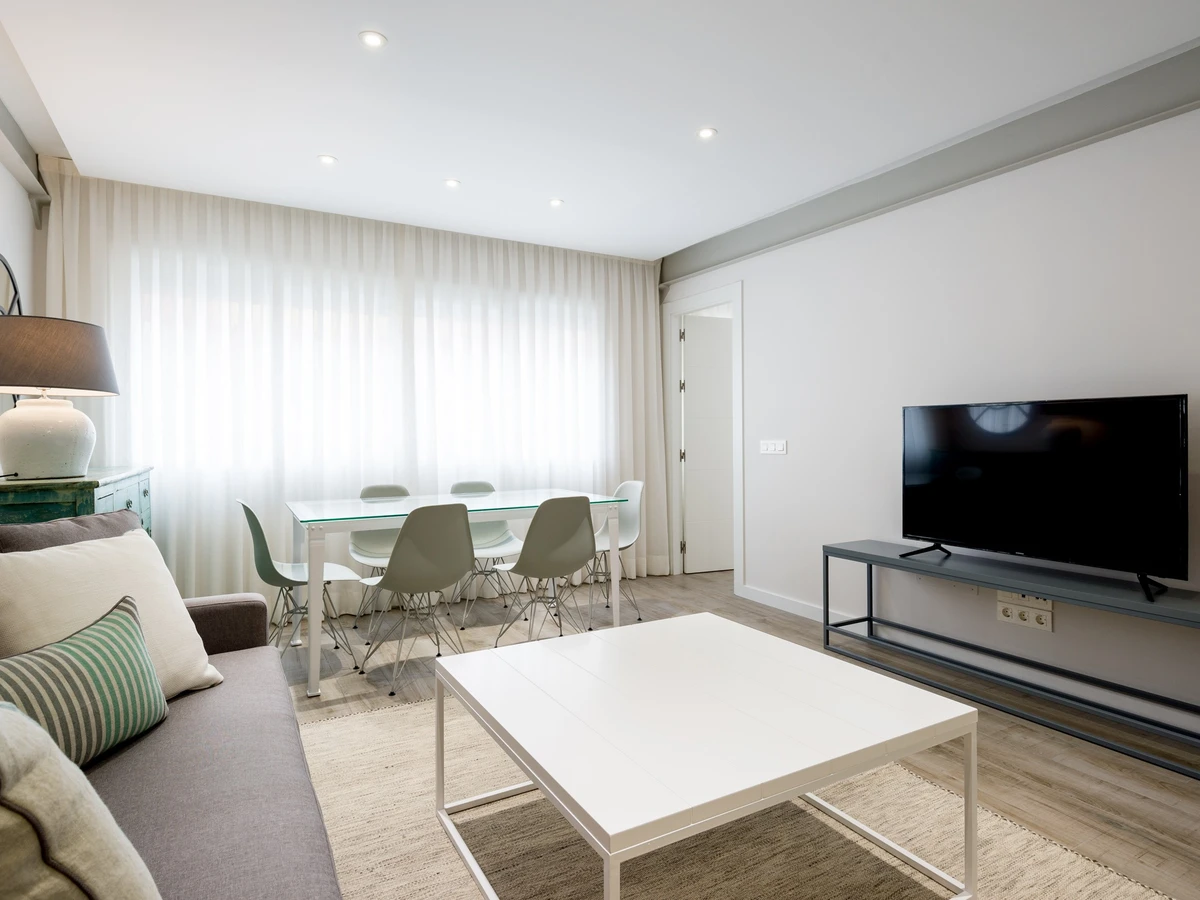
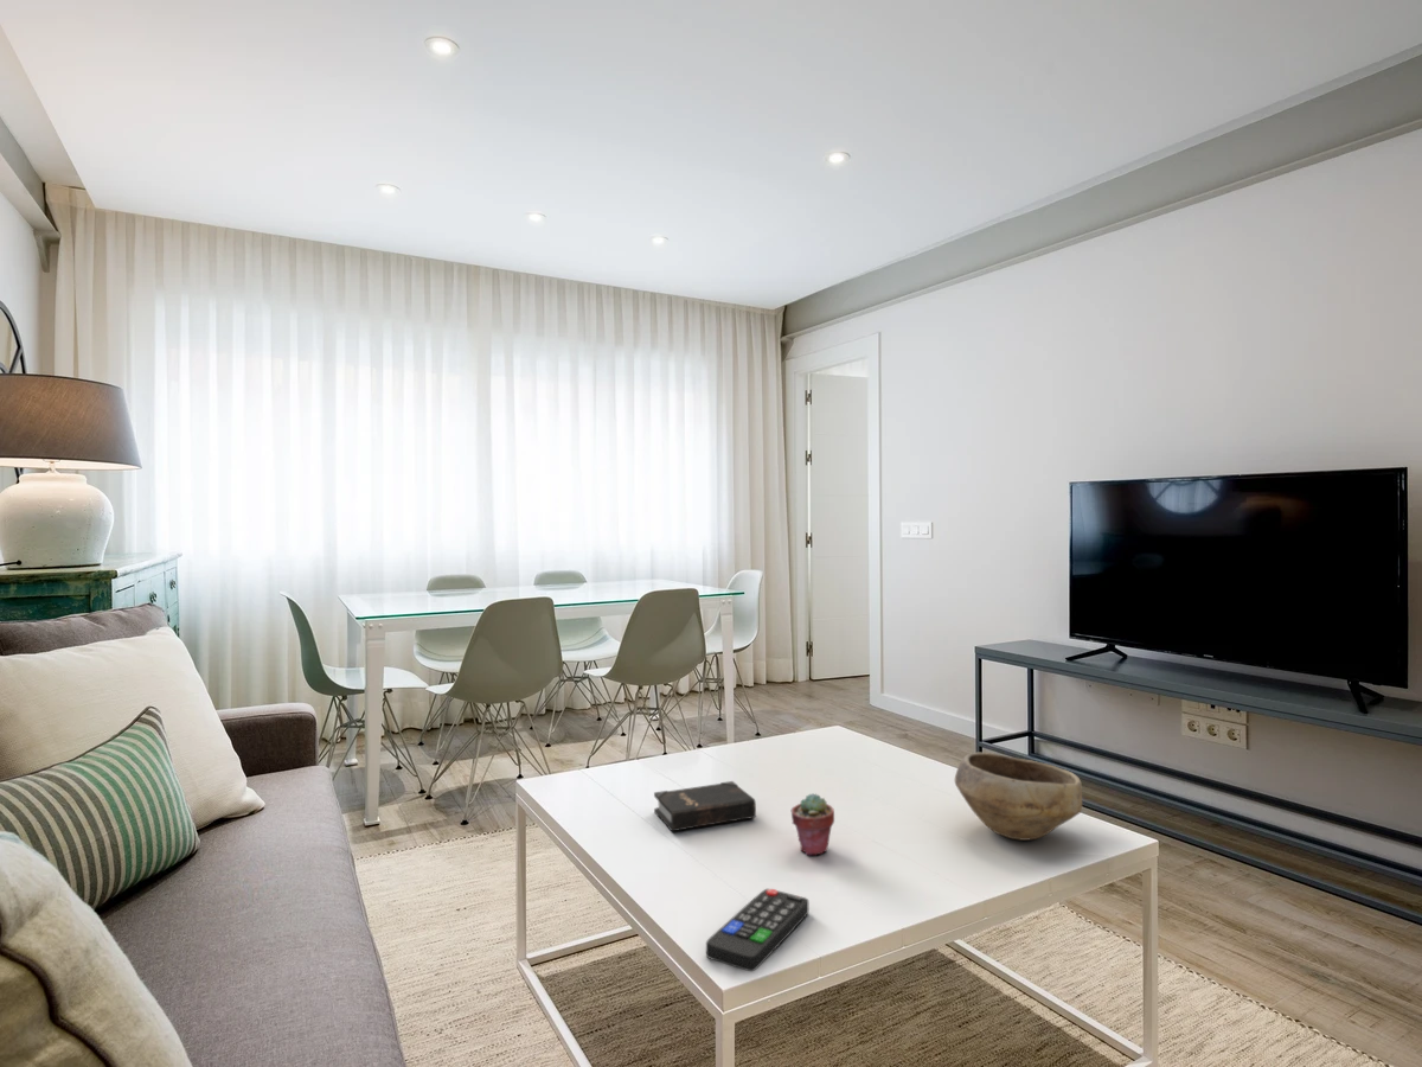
+ bowl (1017, 797)
+ remote control (760, 925)
+ potted succulent (813, 820)
+ hardback book (704, 805)
